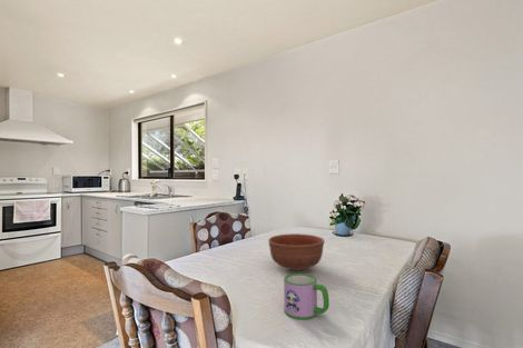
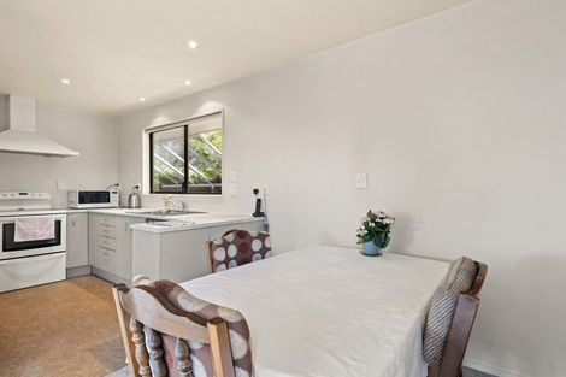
- bowl (296, 253)
- mug (306, 296)
